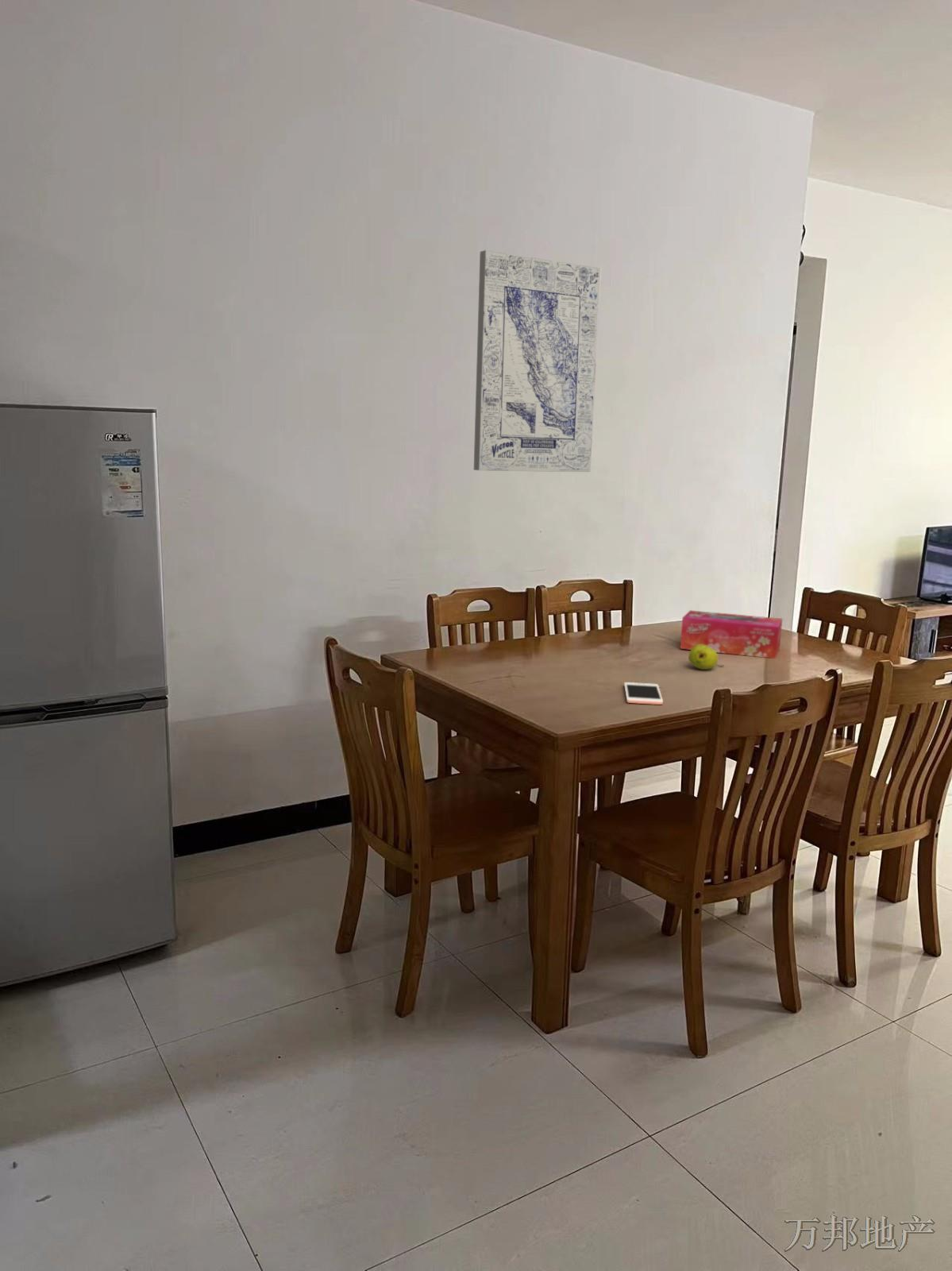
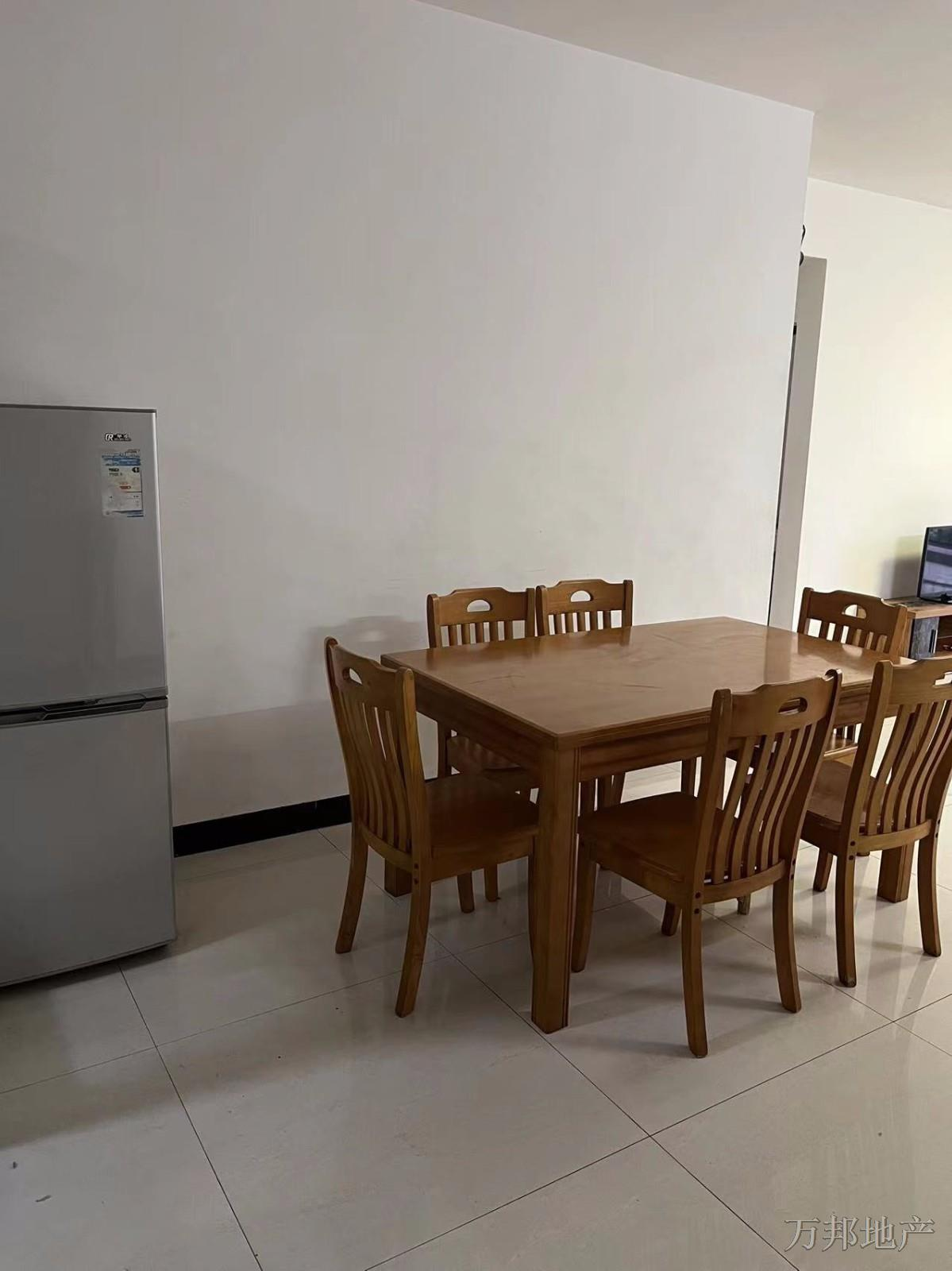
- wall art (538, 368)
- tissue box (731, 633)
- cell phone (642, 693)
- fruit (706, 656)
